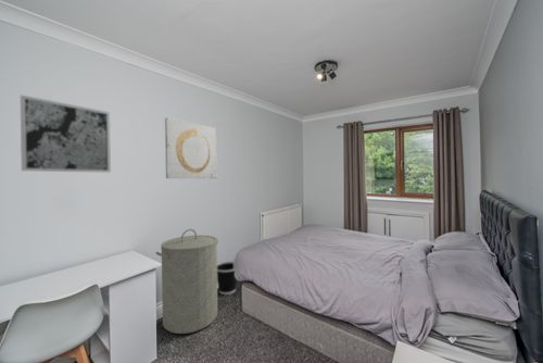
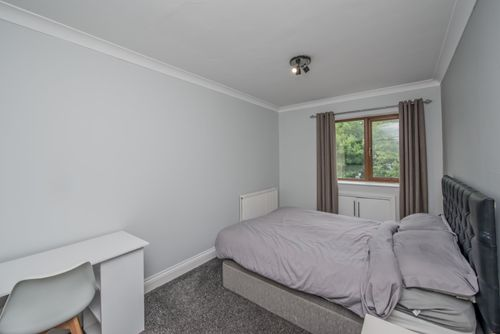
- wall art (70, 138)
- laundry hamper (190, 273)
- wall art (192, 150)
- wastebasket (227, 277)
